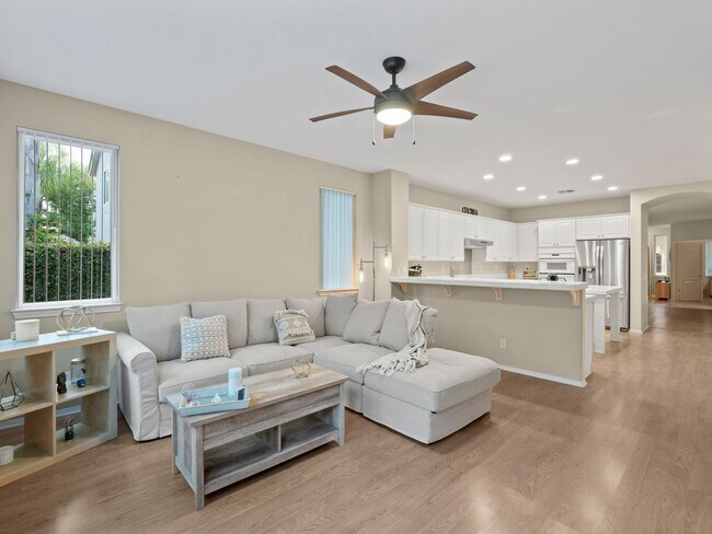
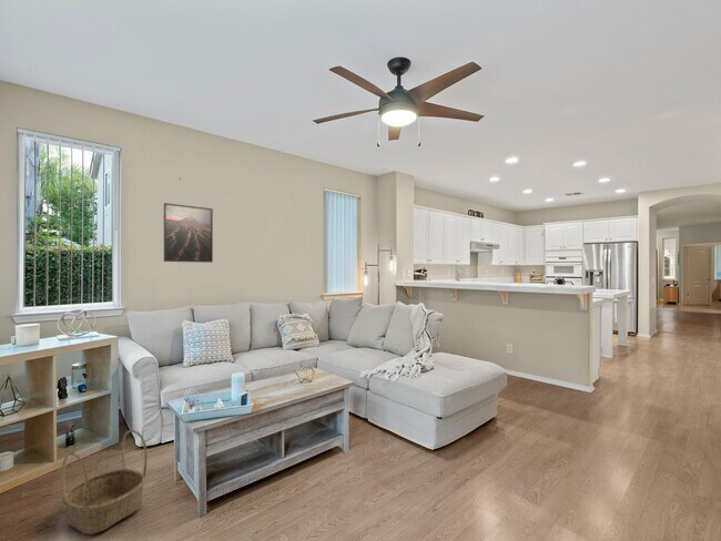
+ basket (105, 478)
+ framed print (189, 234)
